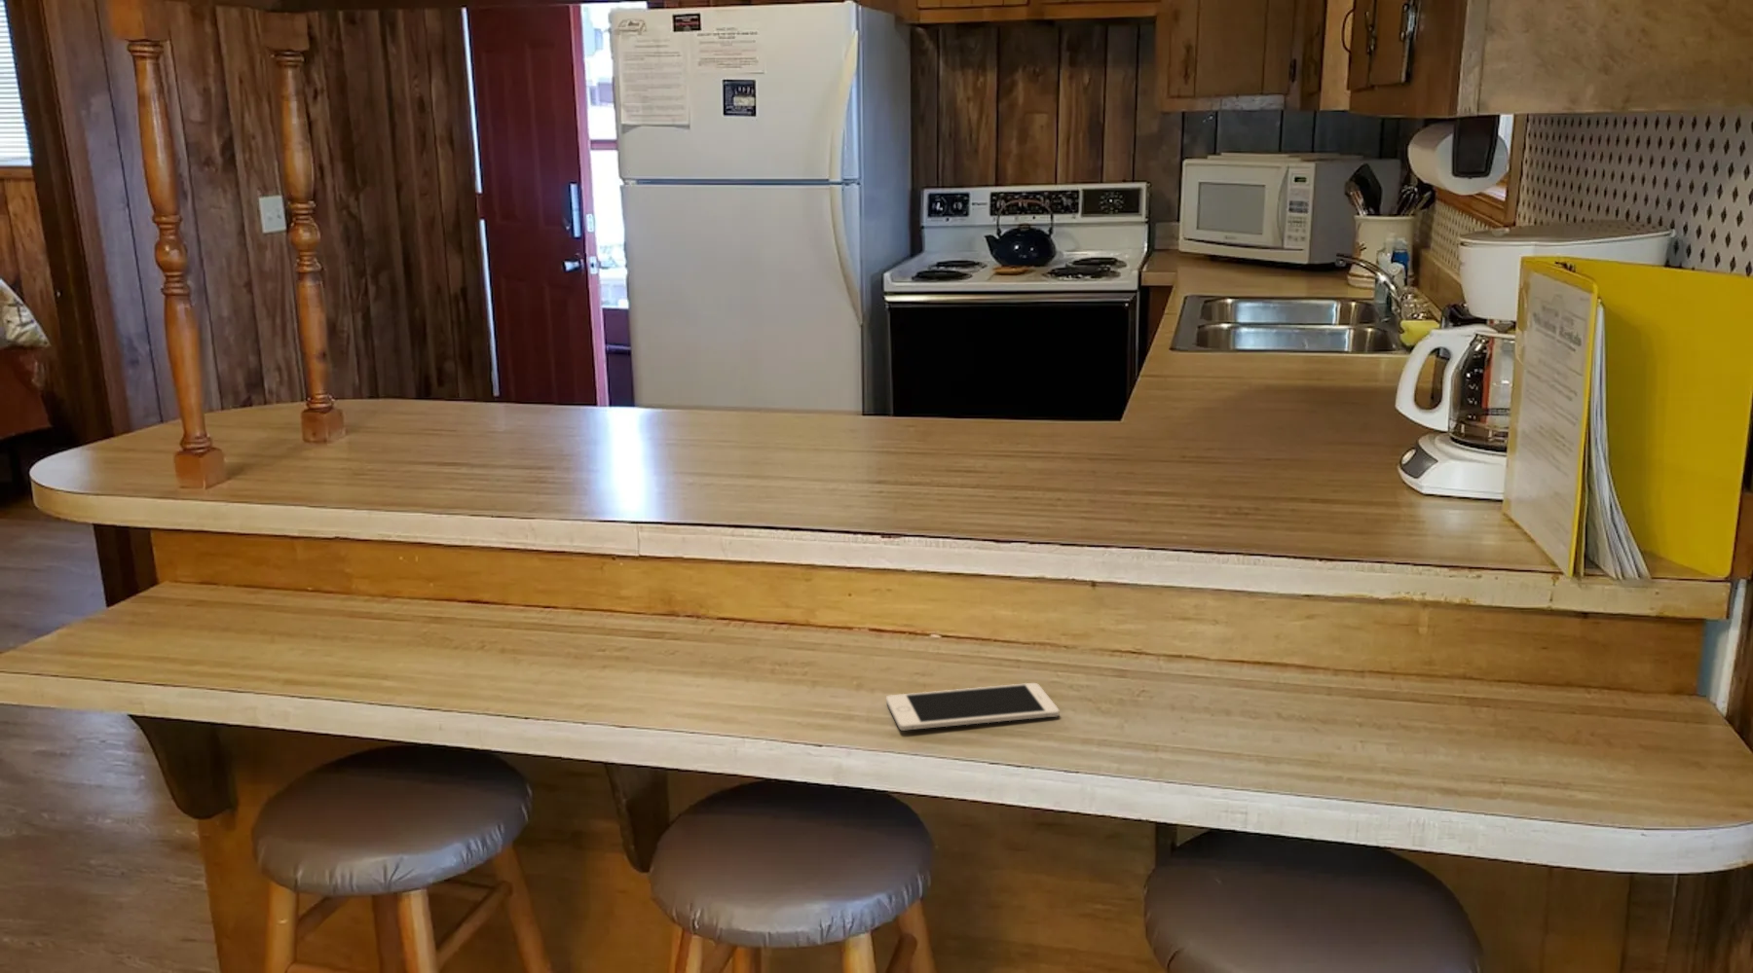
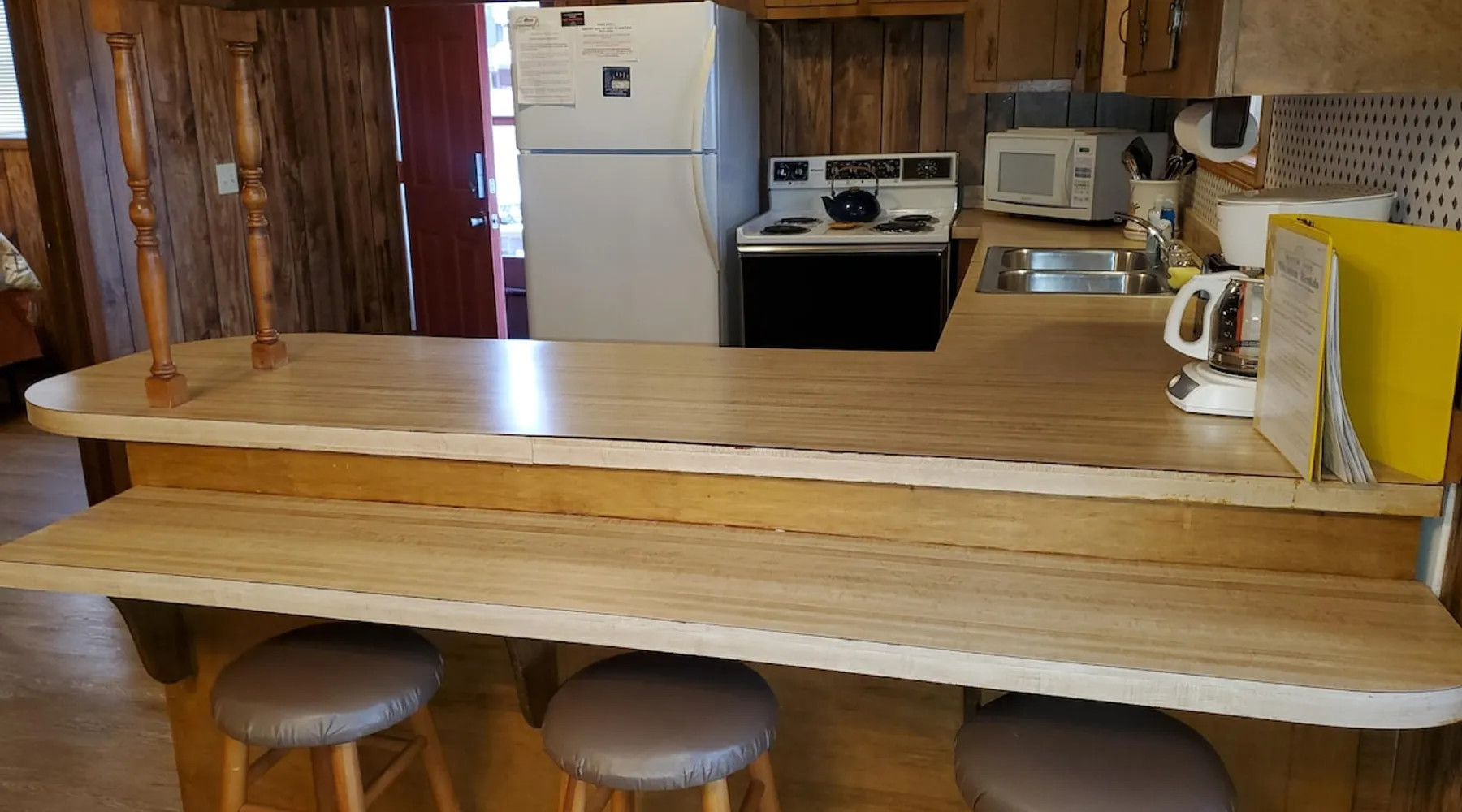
- cell phone (971, 706)
